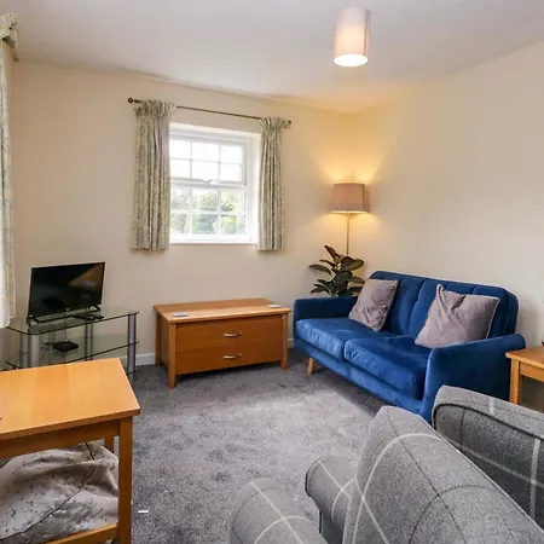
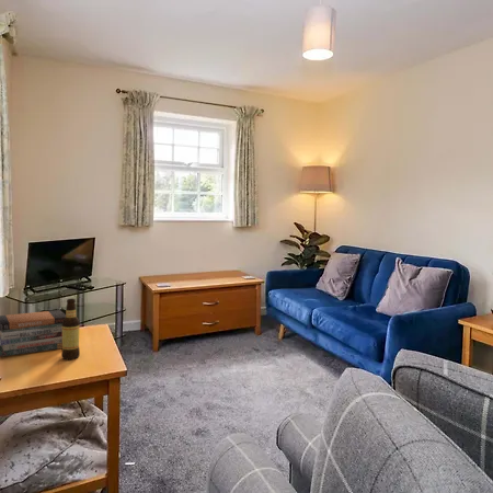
+ bottle (70, 328)
+ book stack (31, 332)
